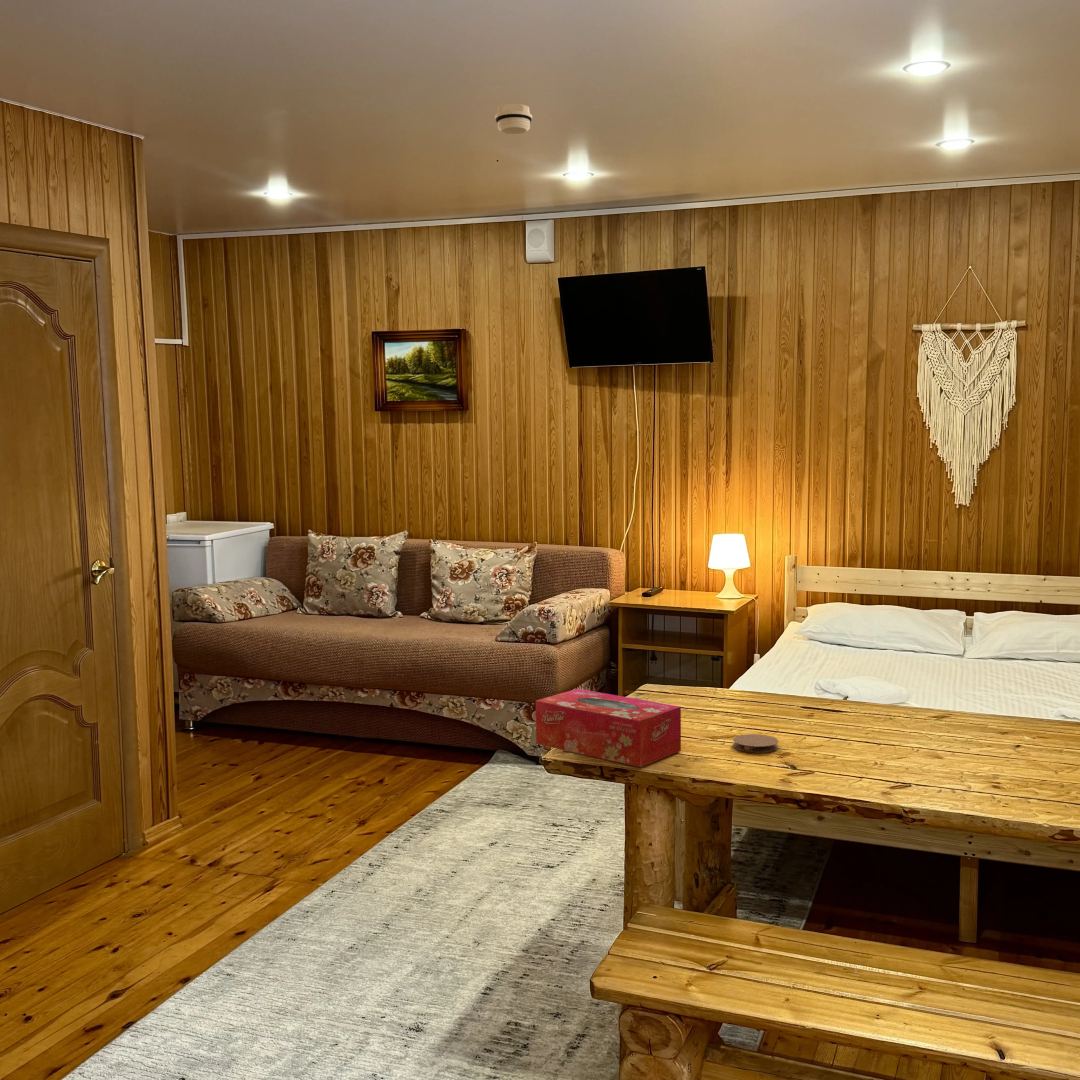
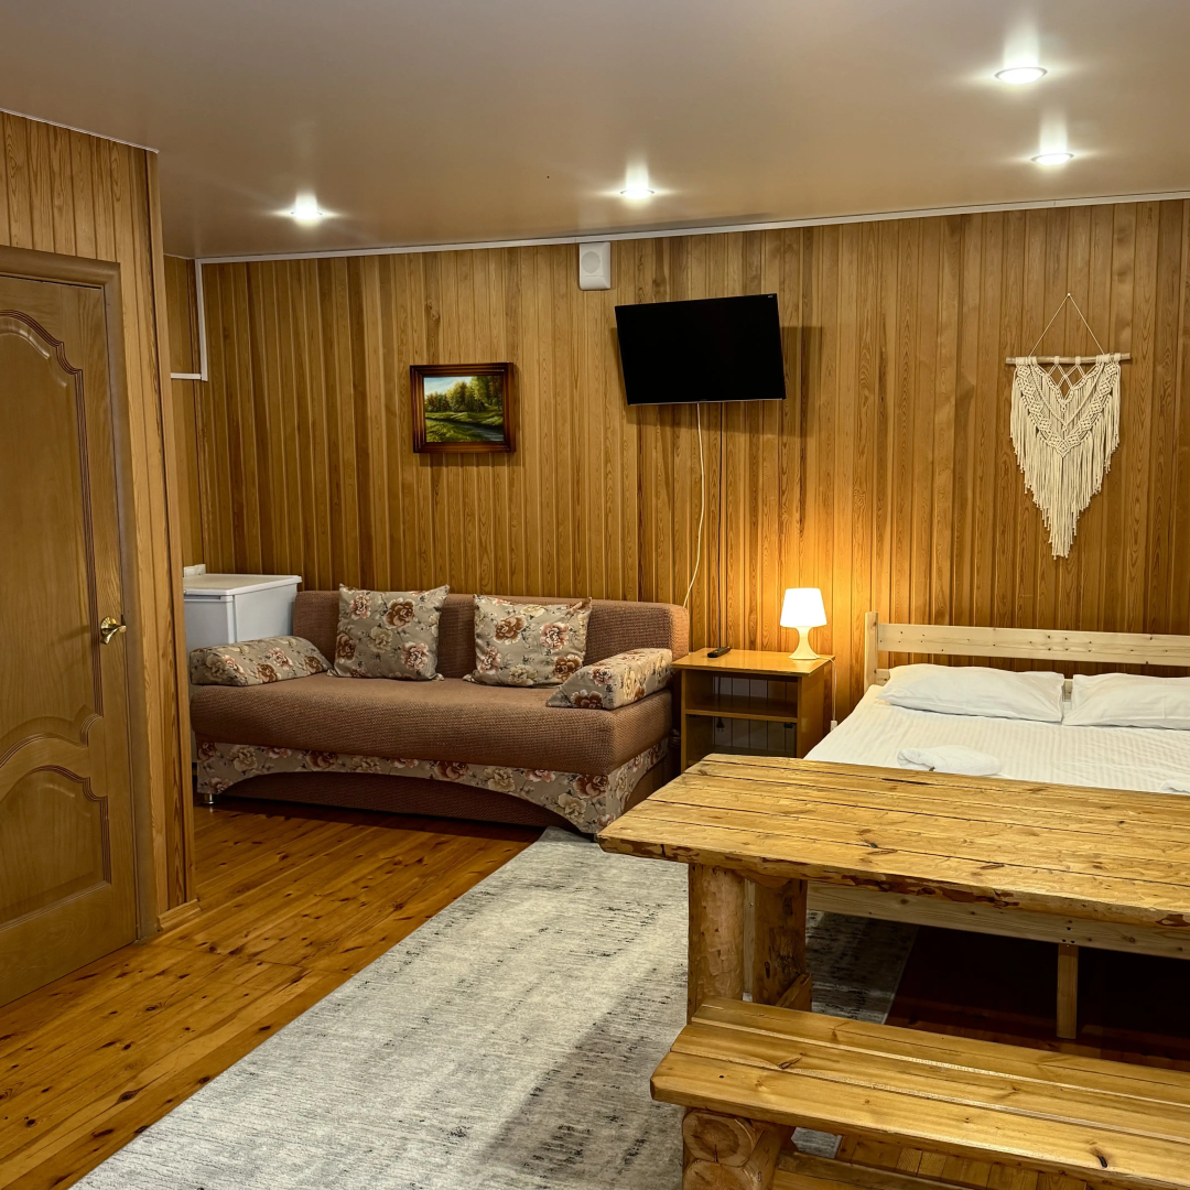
- coaster (755, 743)
- tissue box (607, 725)
- smoke detector (513, 119)
